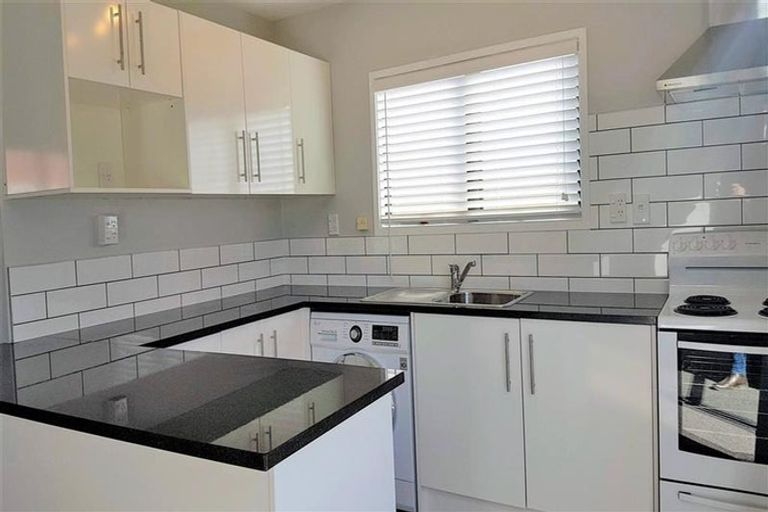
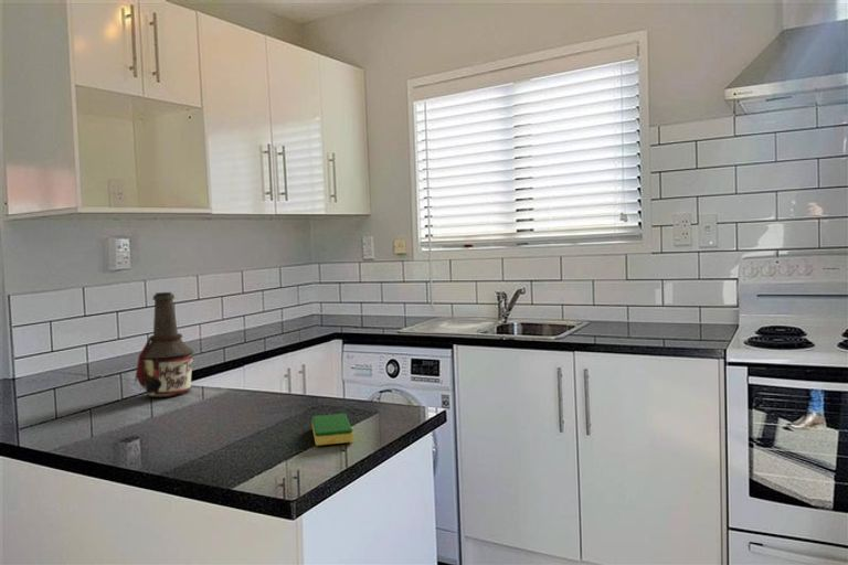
+ bottle (162, 343)
+ dish sponge (331, 428)
